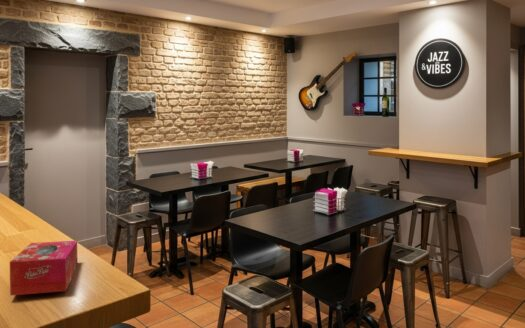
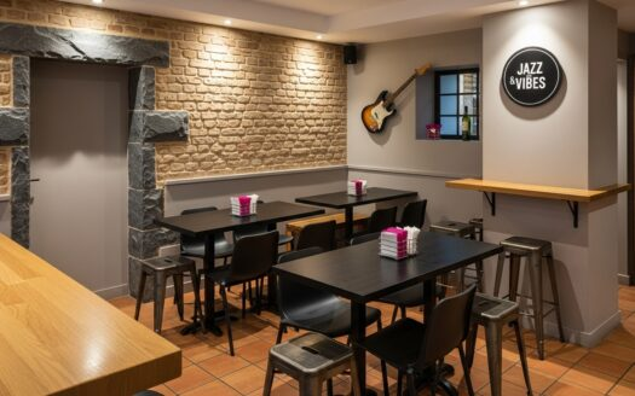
- tissue box (47, 265)
